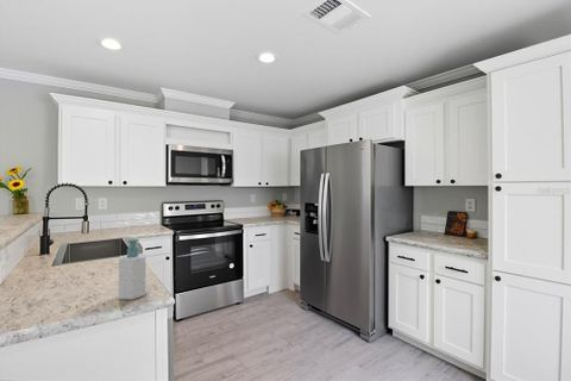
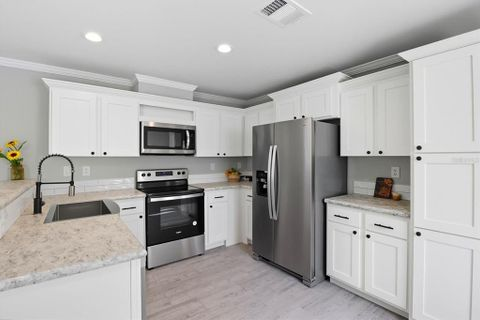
- soap bottle (132, 267)
